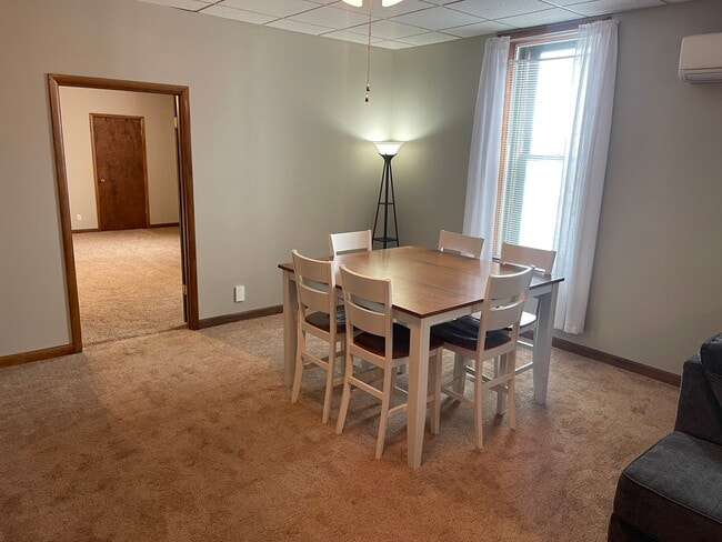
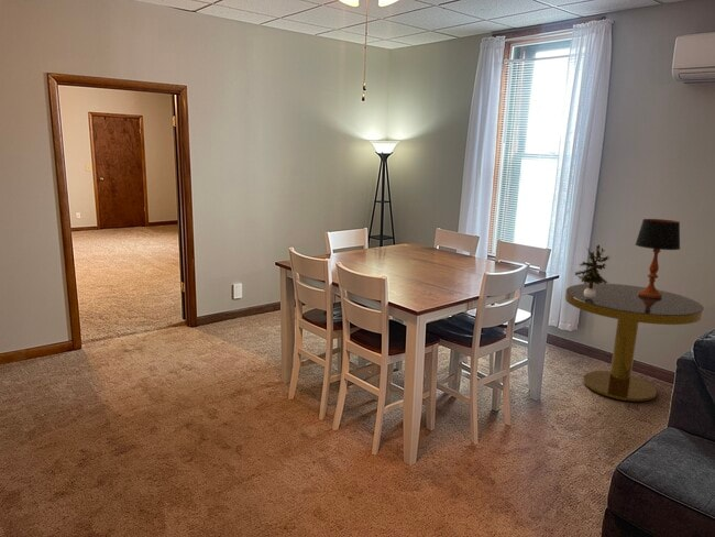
+ table lamp (654, 257)
+ potted plant (593, 271)
+ side table (625, 342)
